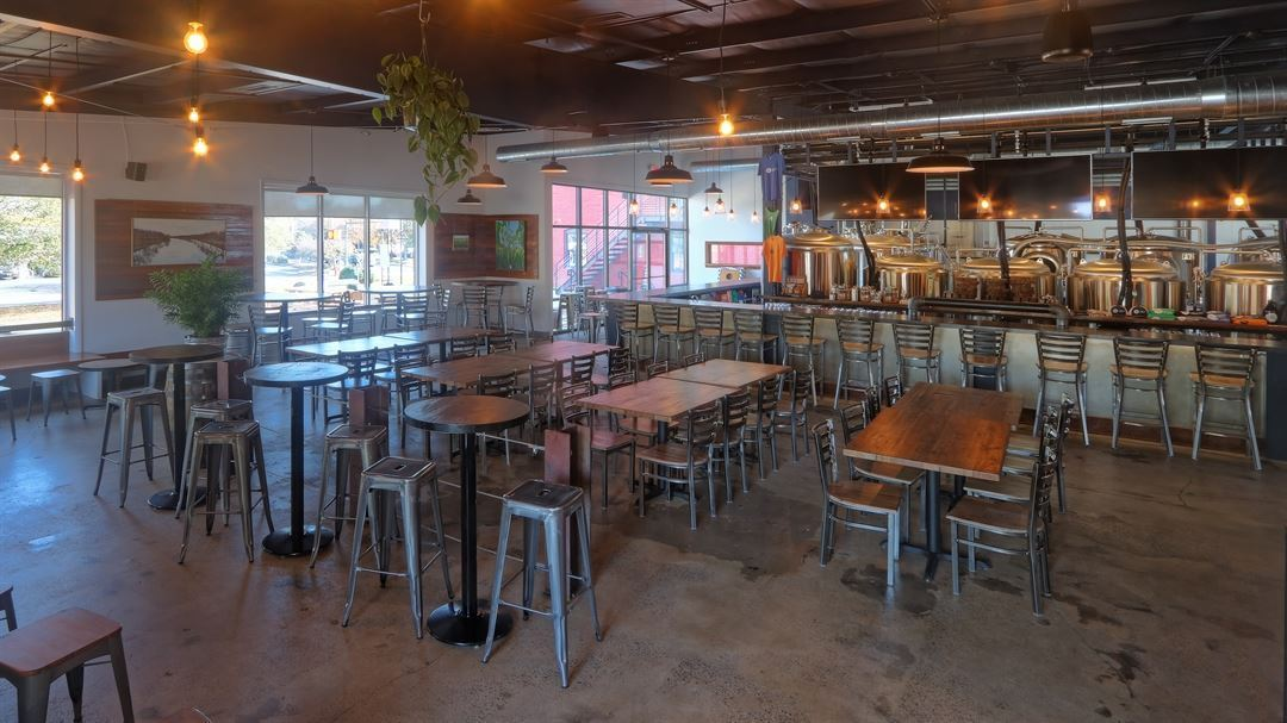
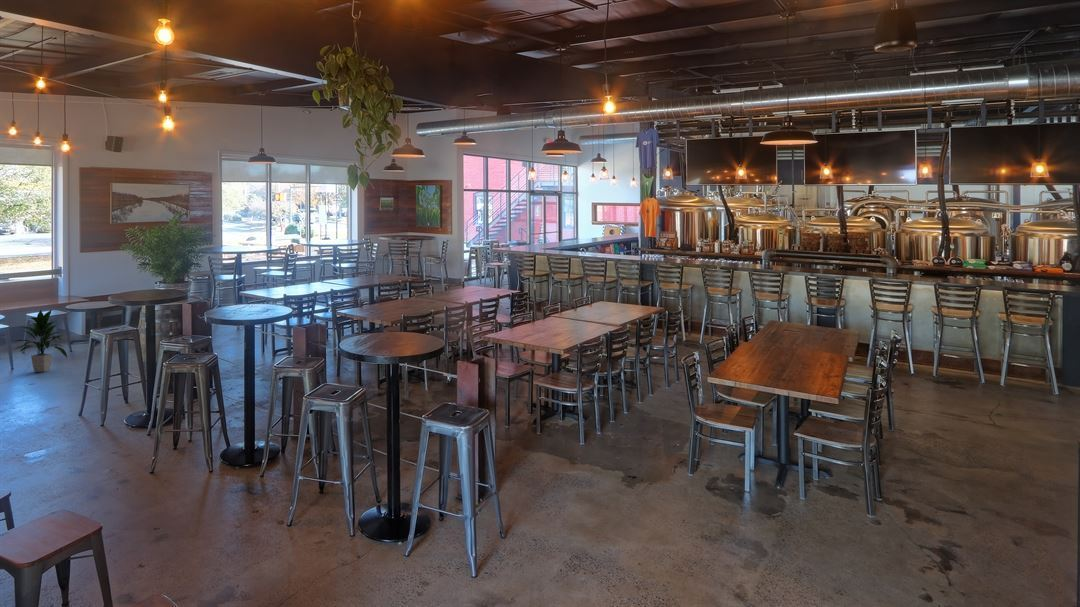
+ indoor plant (42, 340)
